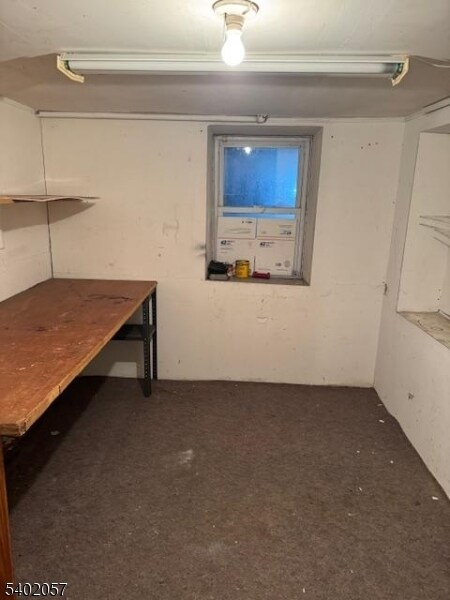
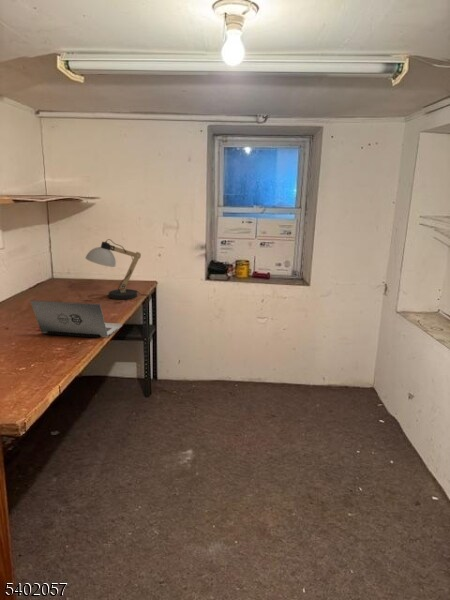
+ desk lamp (114, 266)
+ laptop (79, 314)
